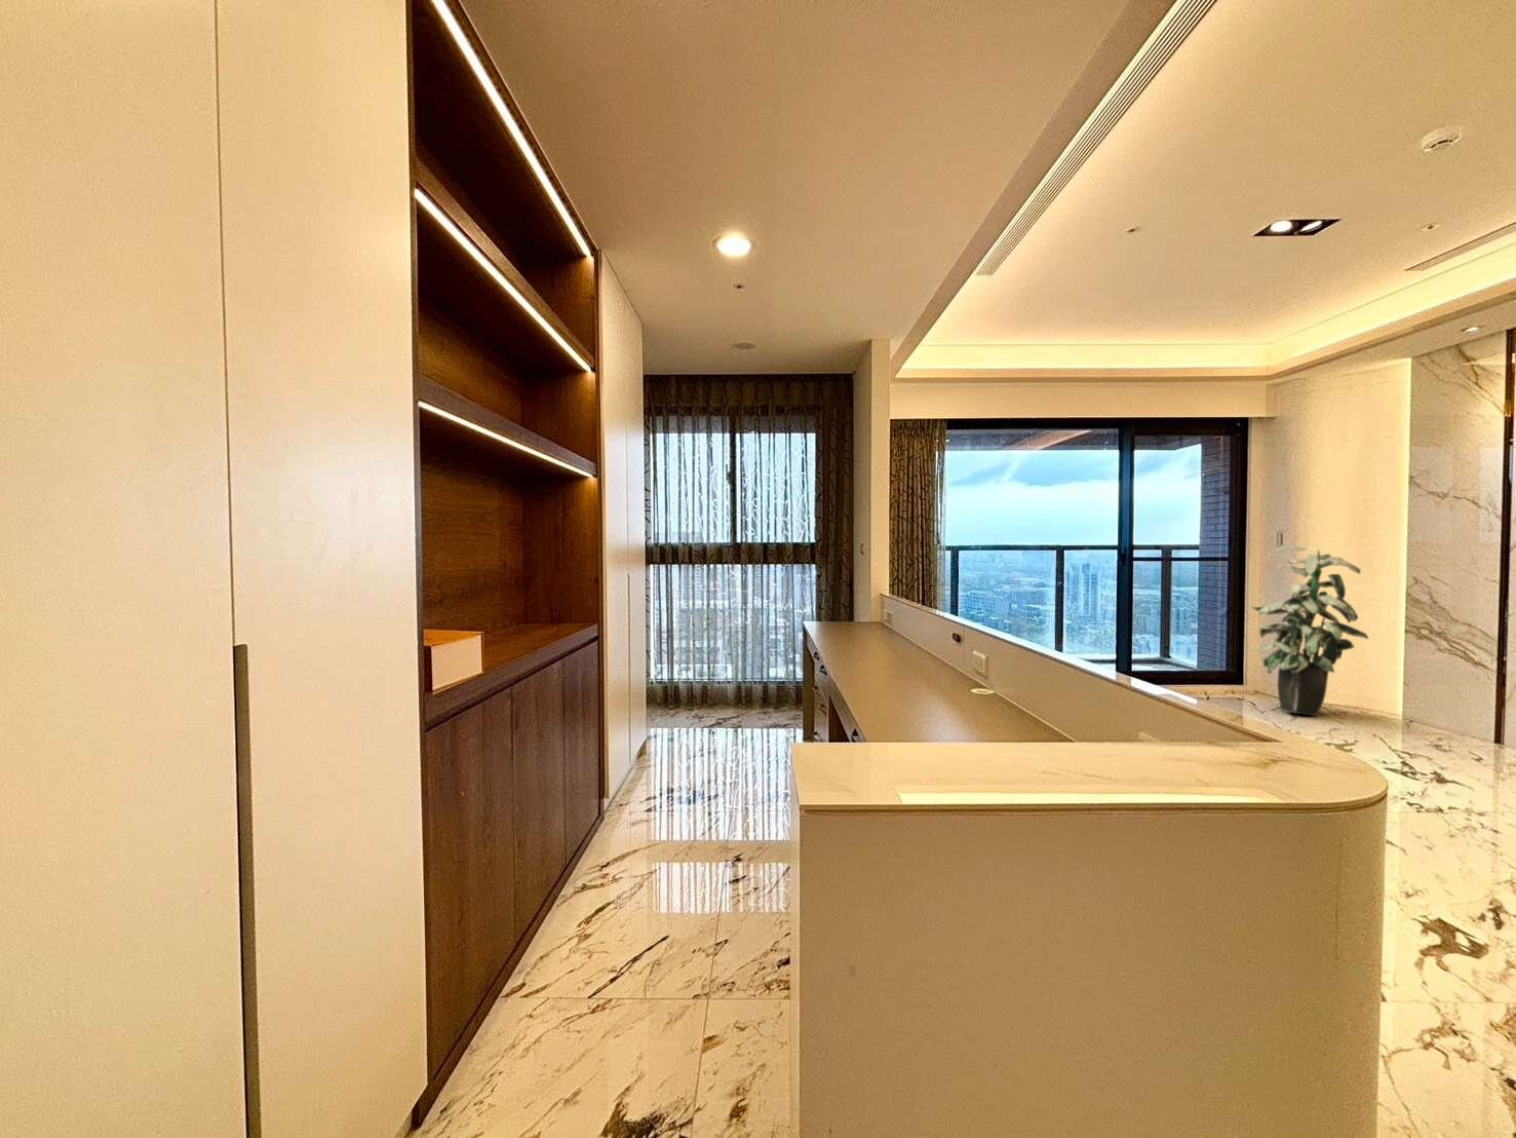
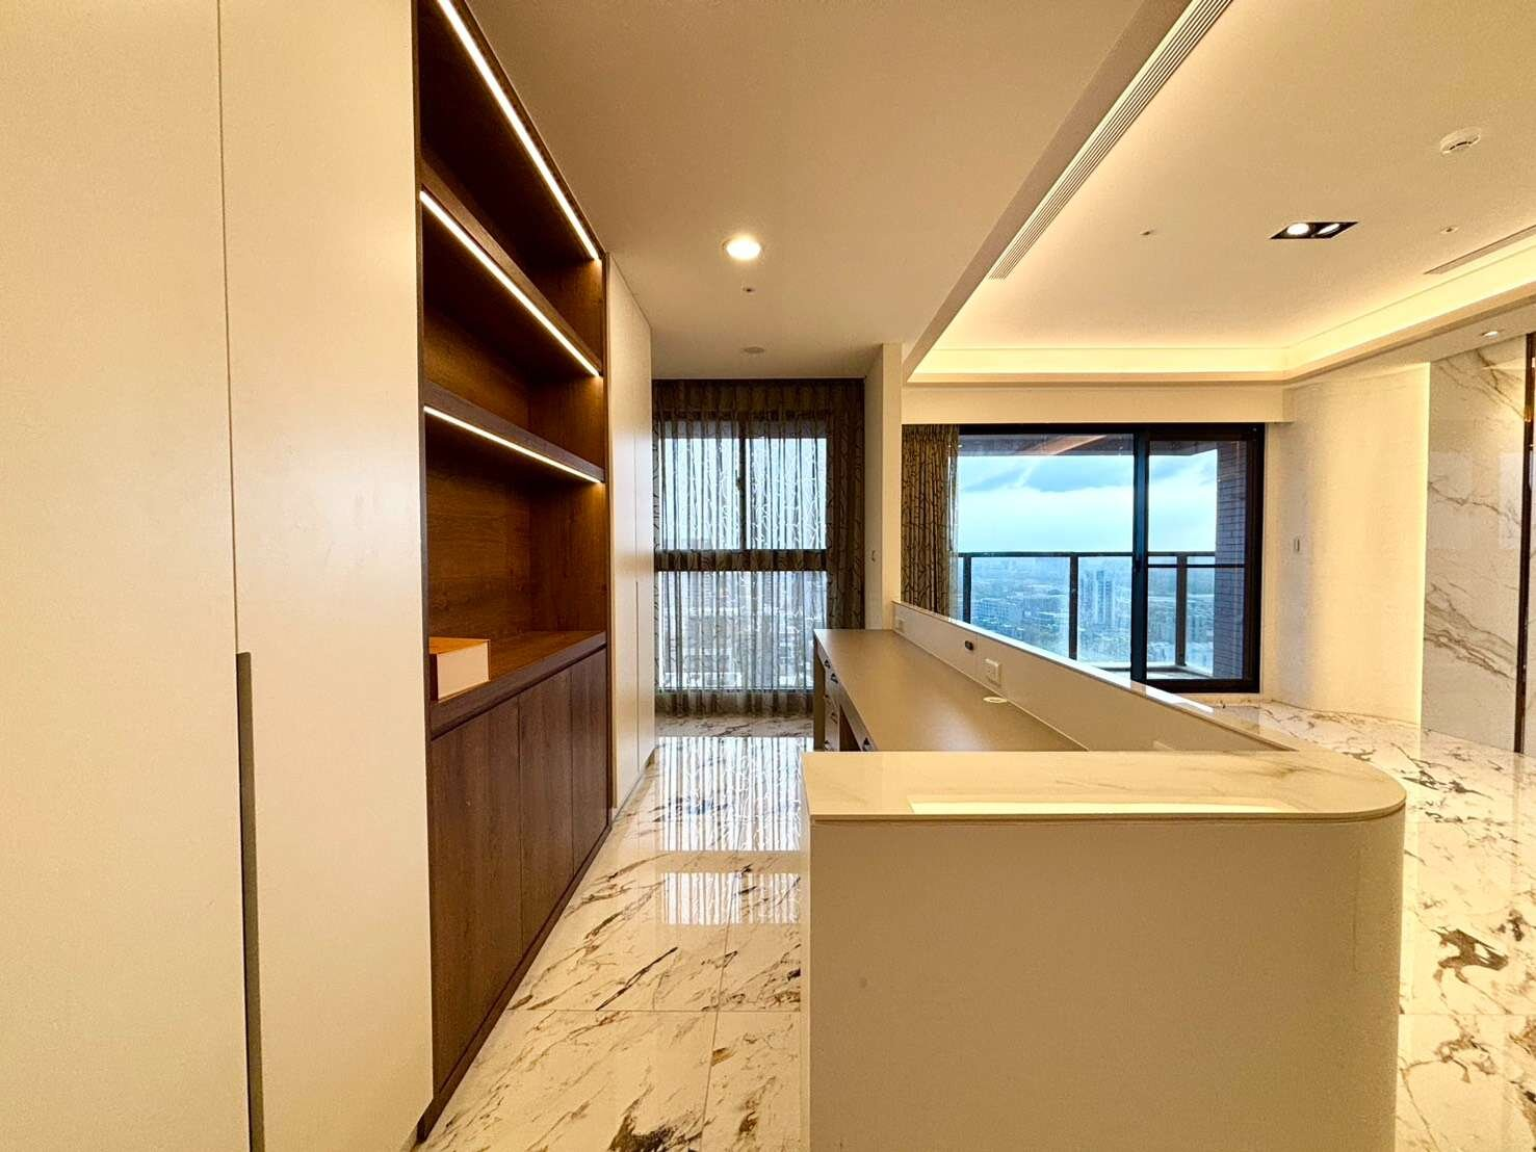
- indoor plant (1302, 630)
